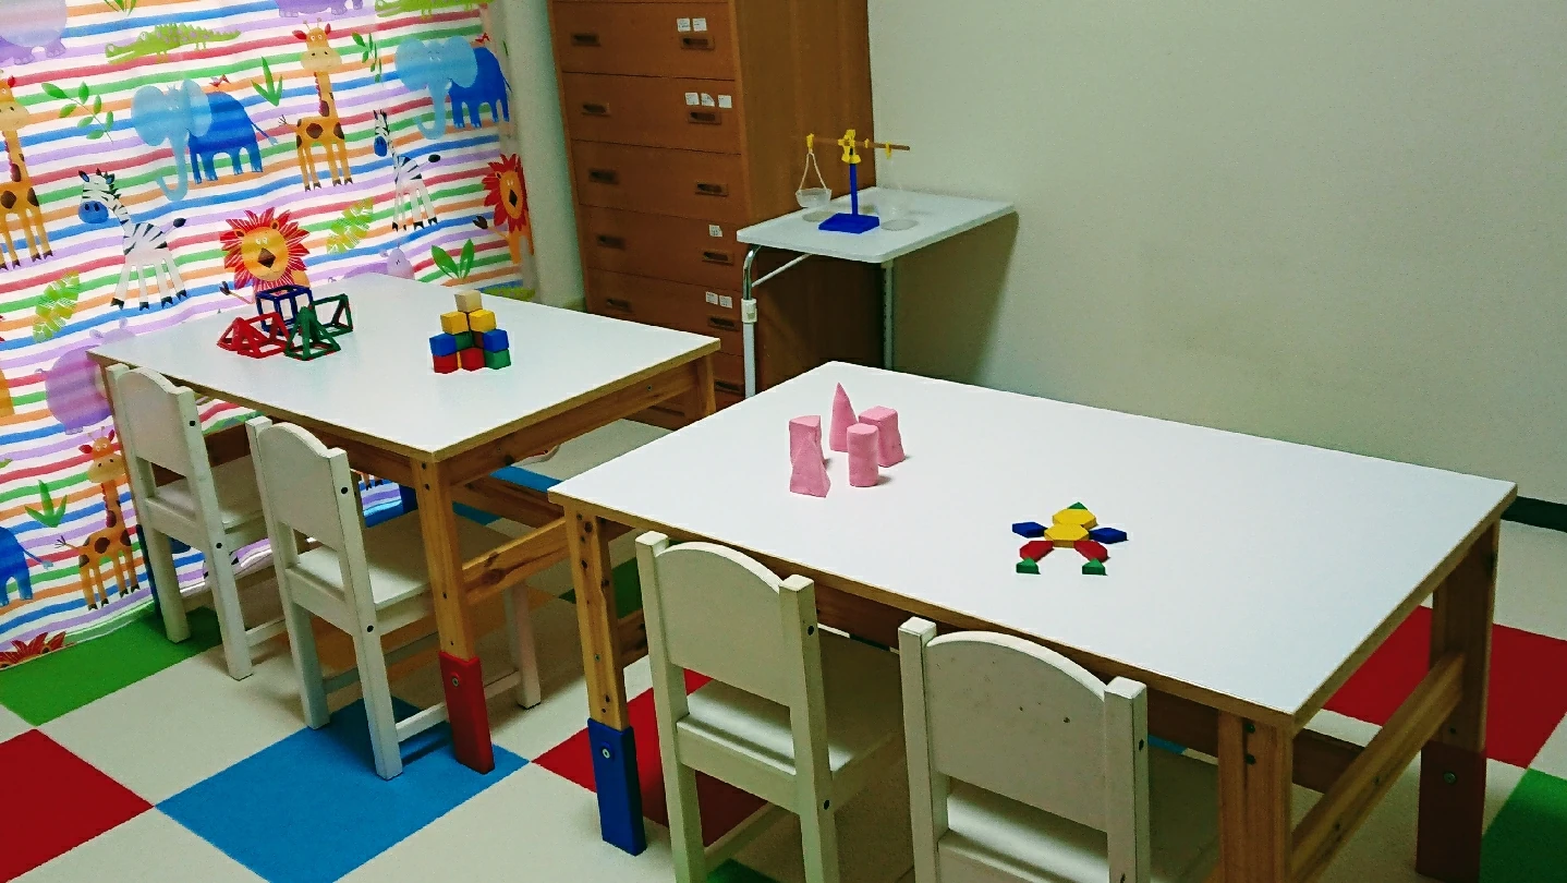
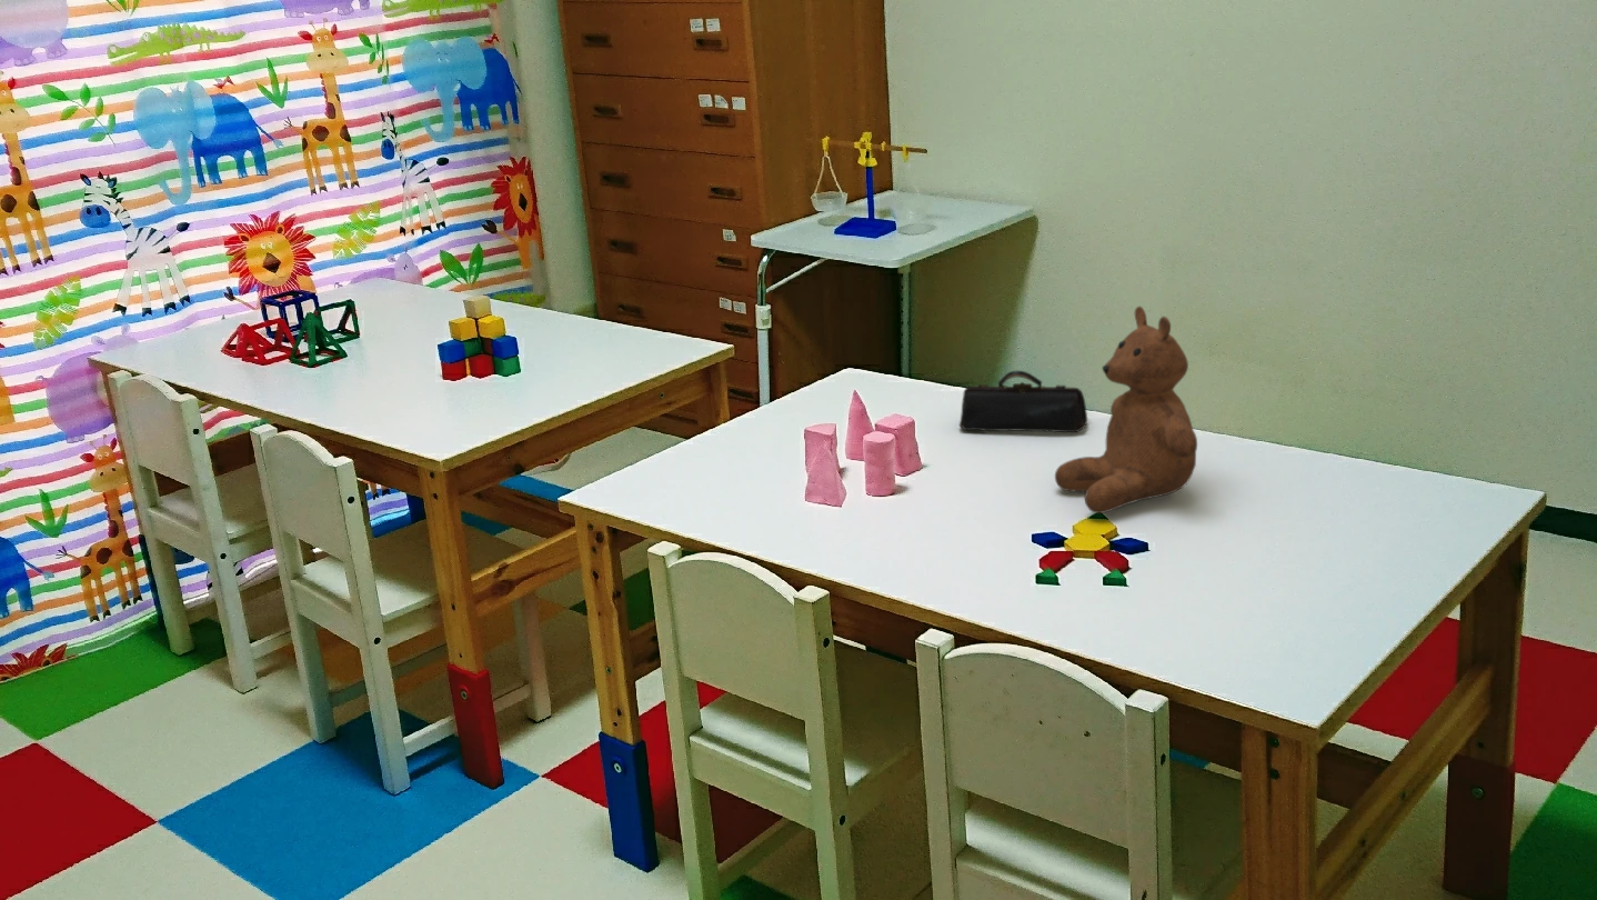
+ pencil case (1022, 398)
+ teddy bear (1126, 407)
